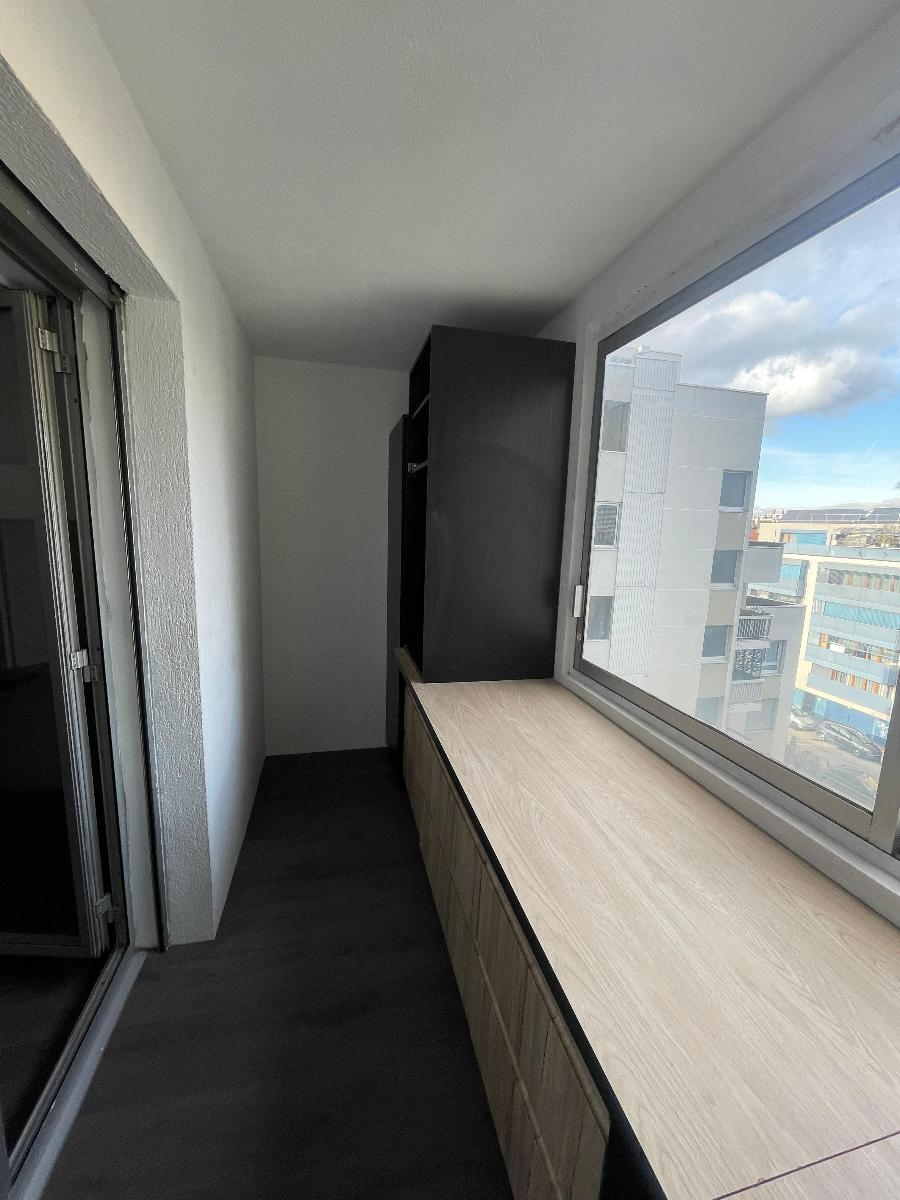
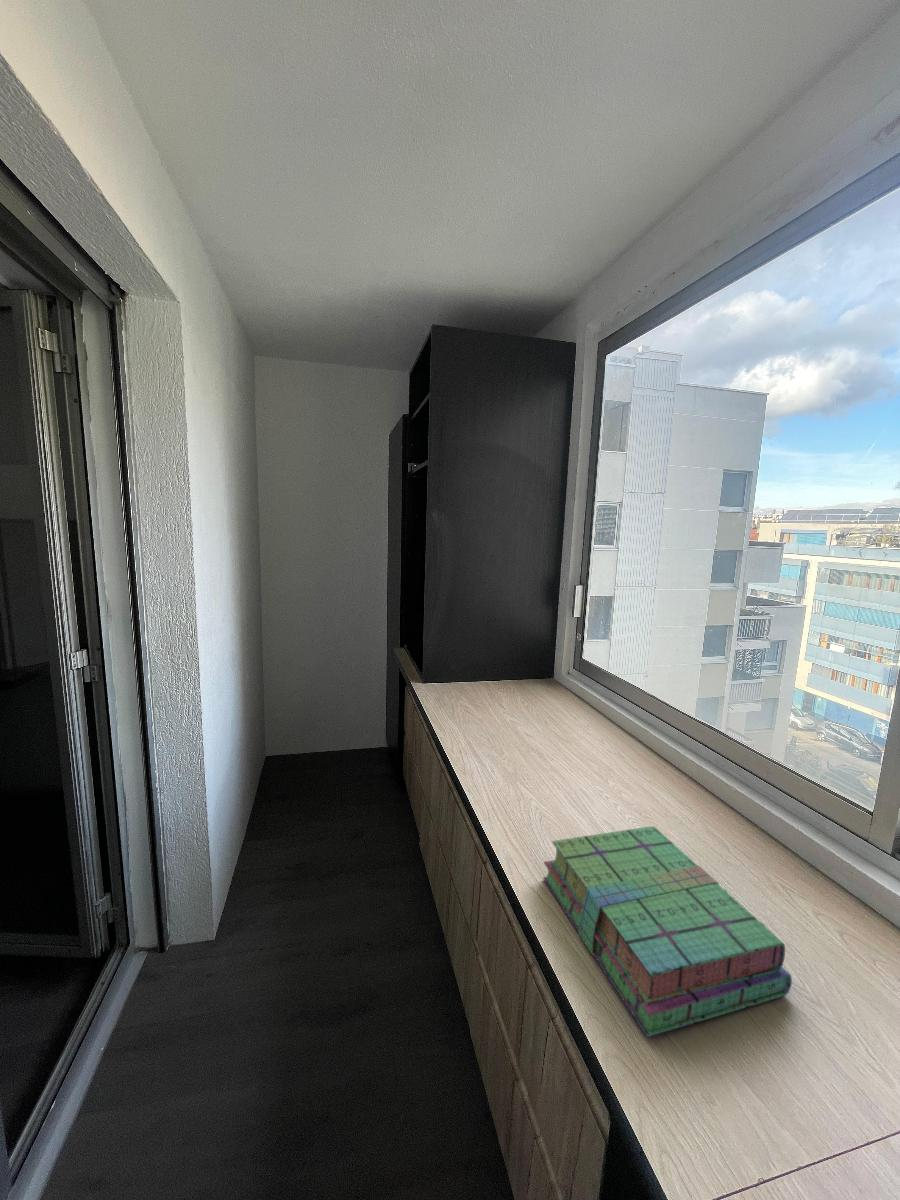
+ stack of books (651, 906)
